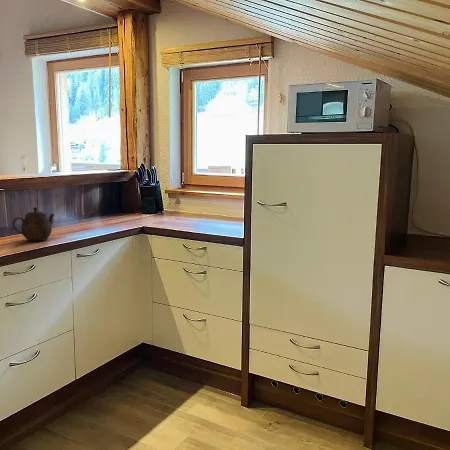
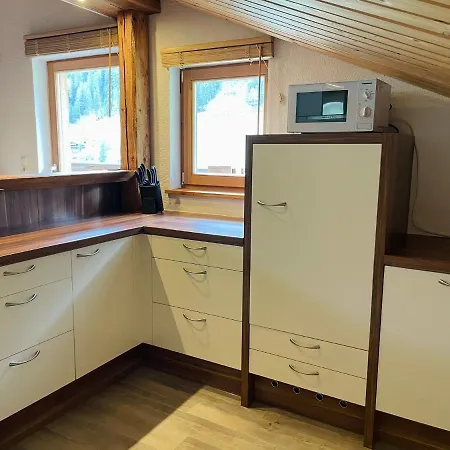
- teapot (34, 223)
